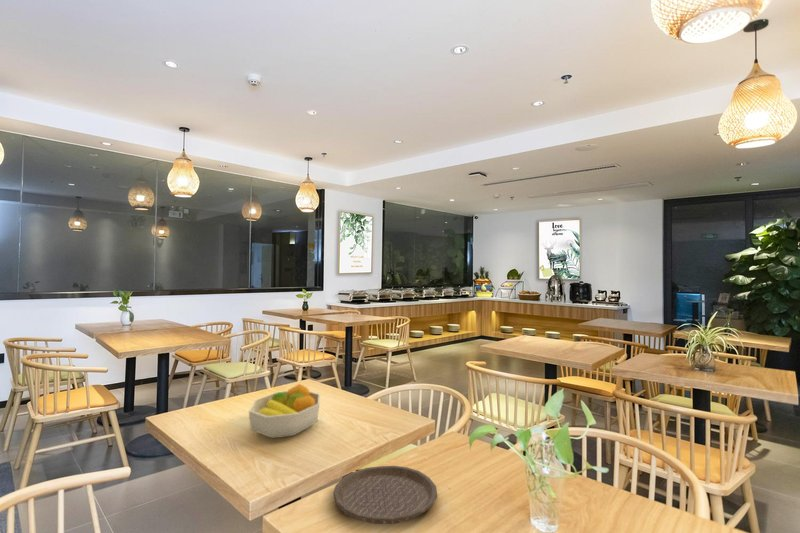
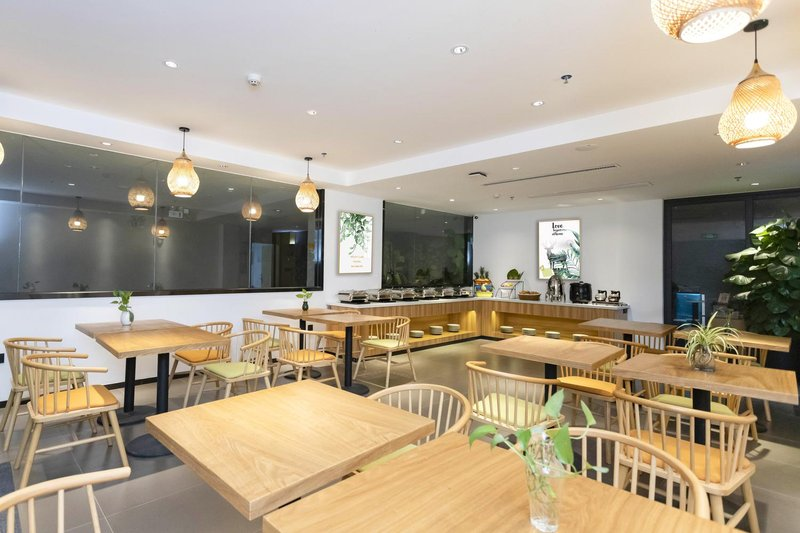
- fruit bowl (286, 408)
- plate (385, 493)
